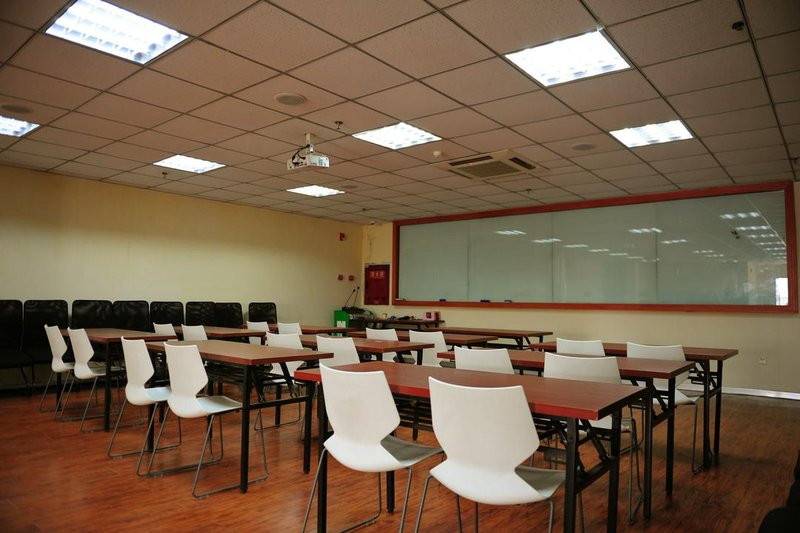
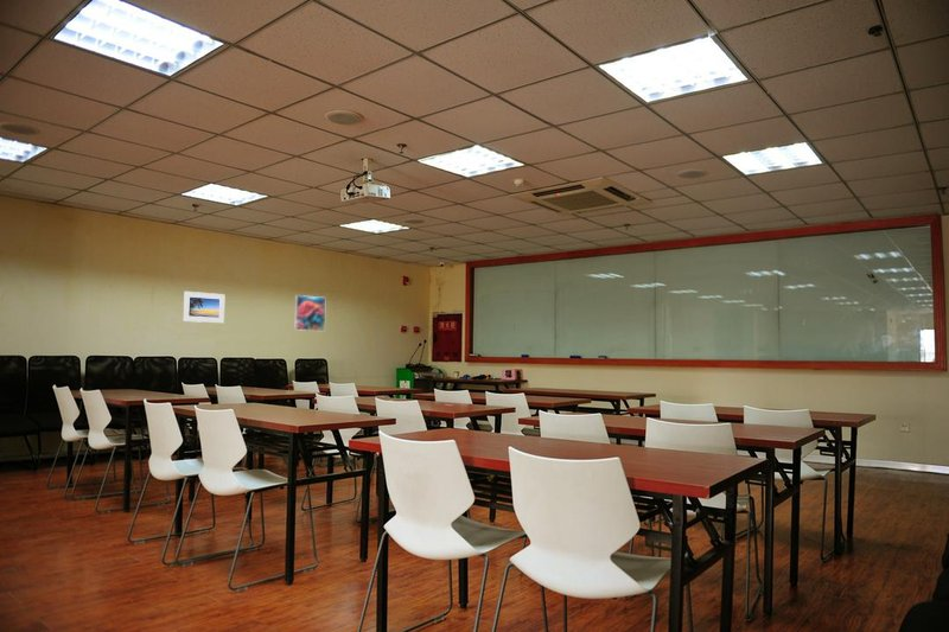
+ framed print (204, 307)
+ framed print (310, 313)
